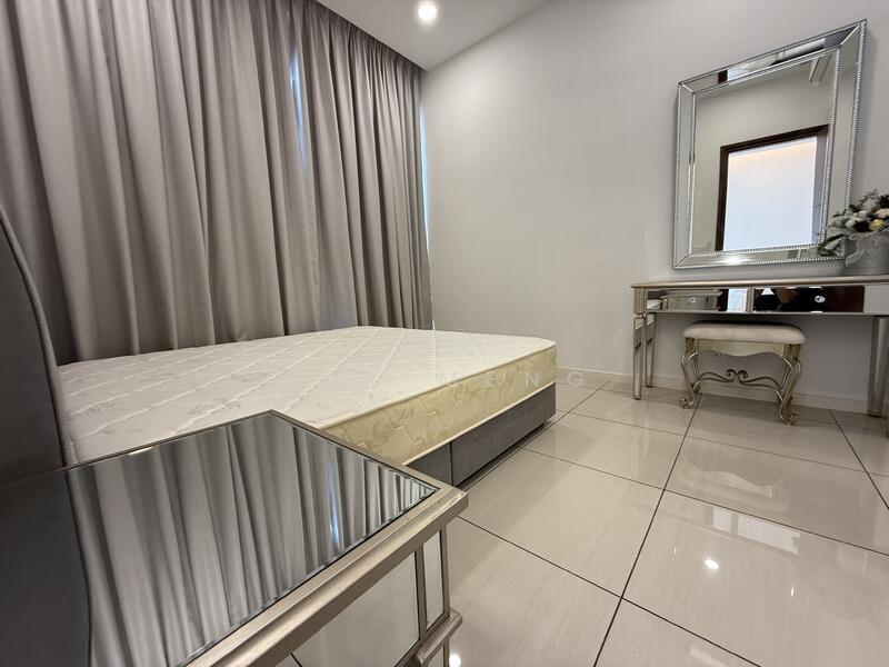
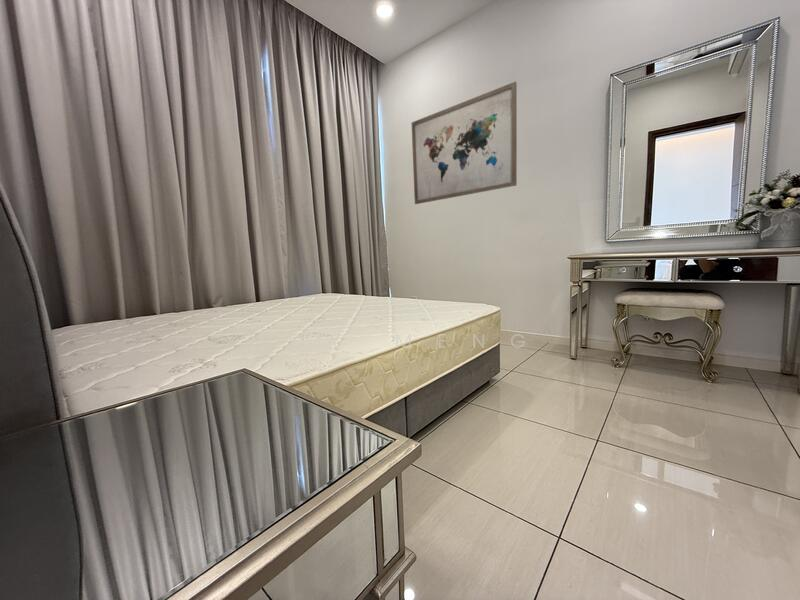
+ wall art (459, 151)
